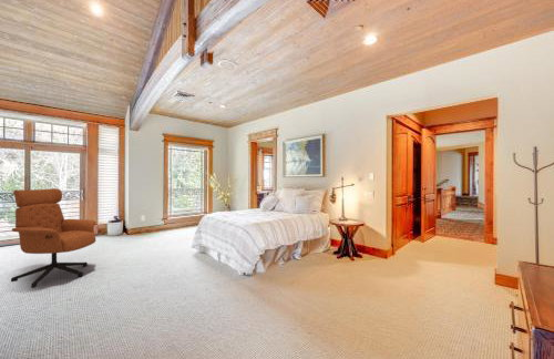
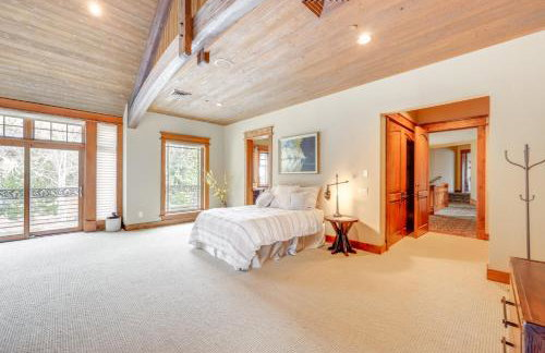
- armchair (57, 232)
